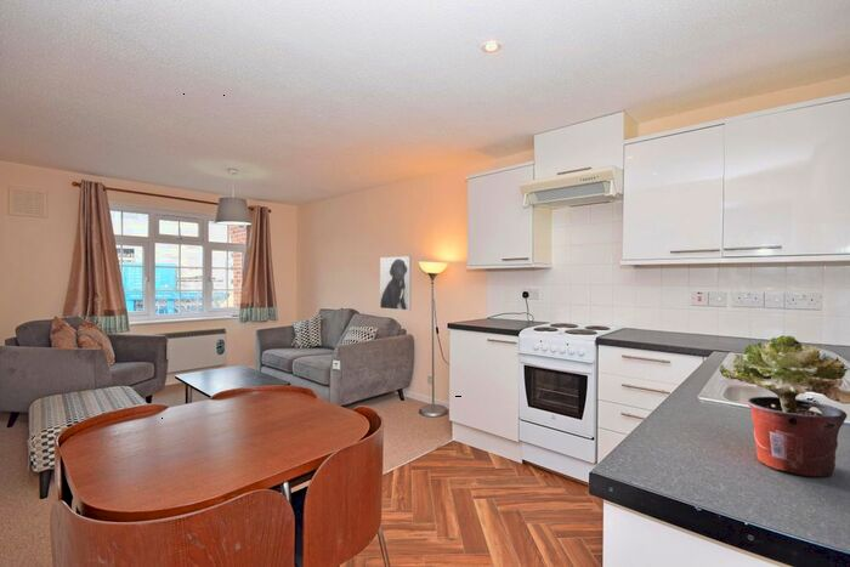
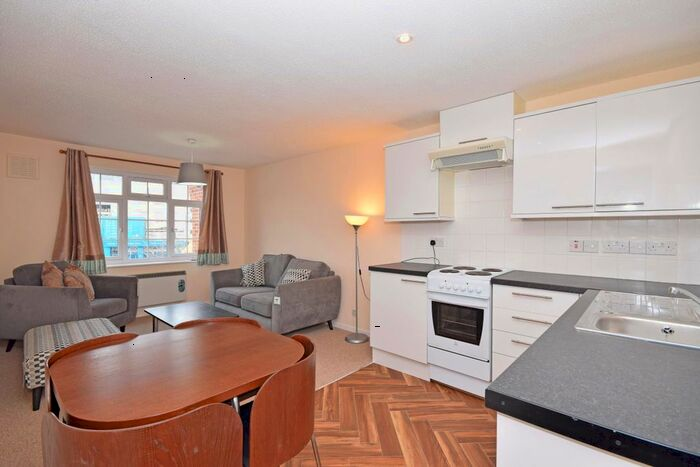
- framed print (395, 283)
- potted plant (782, 399)
